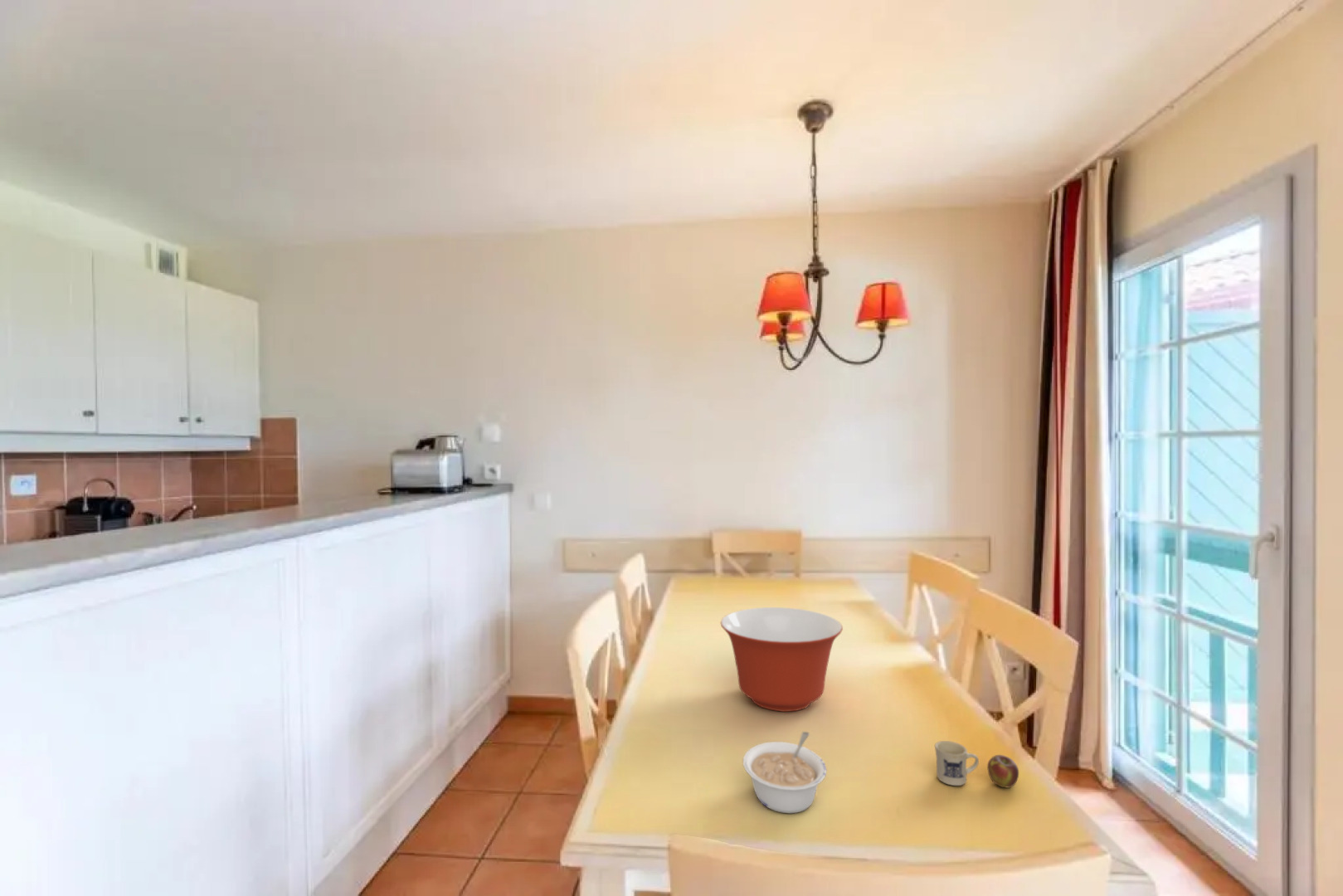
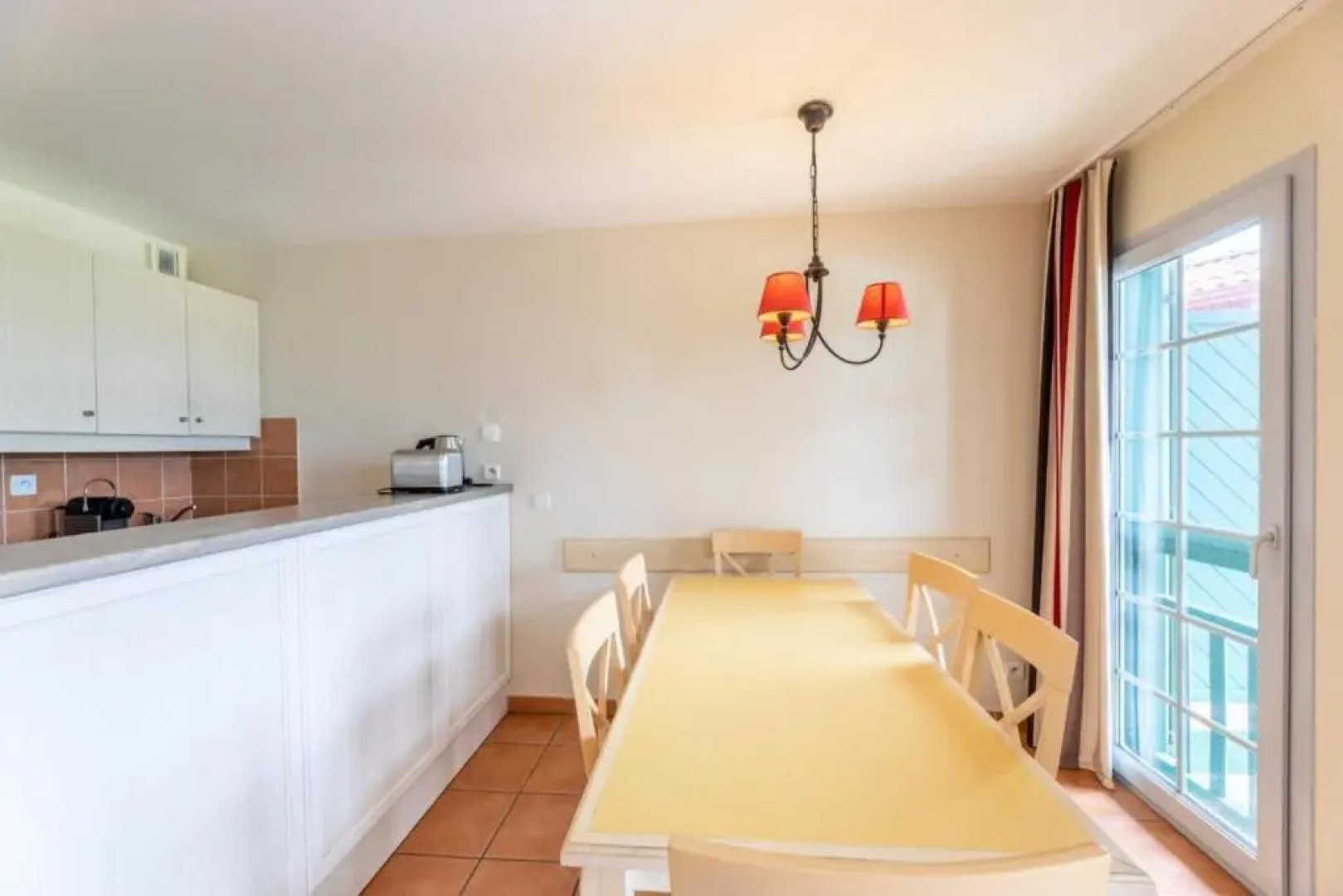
- mug (976, 766)
- legume (783, 774)
- mixing bowl (781, 660)
